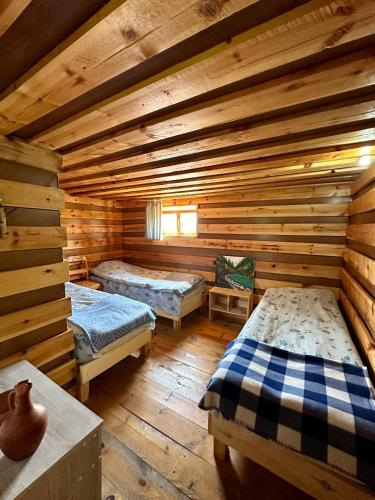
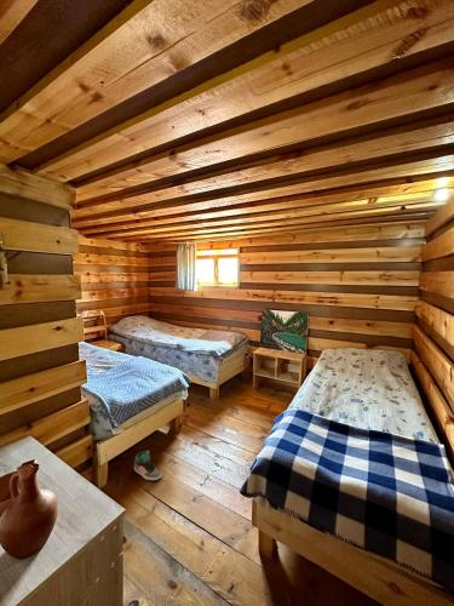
+ sneaker (146, 463)
